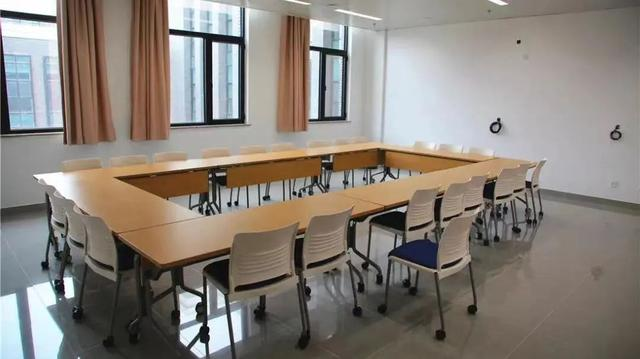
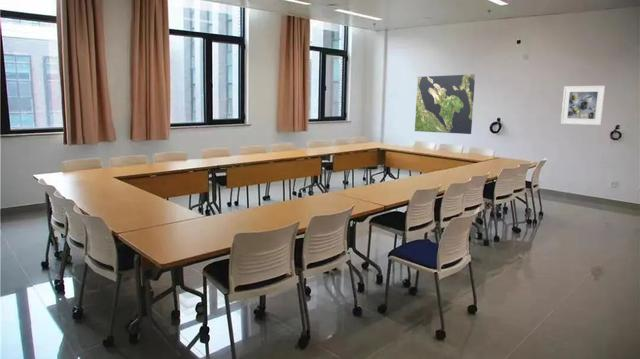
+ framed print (582, 105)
+ world map (443, 104)
